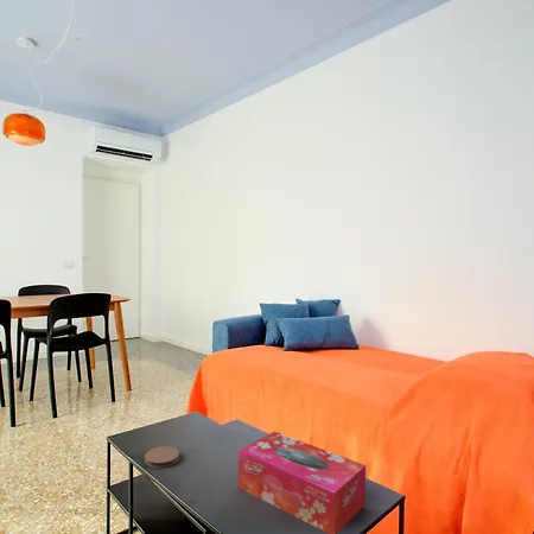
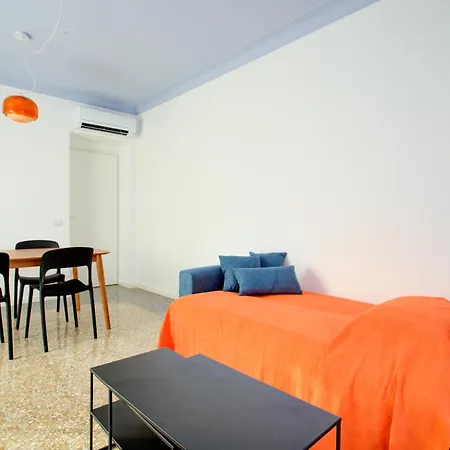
- coaster (161, 456)
- tissue box (299, 476)
